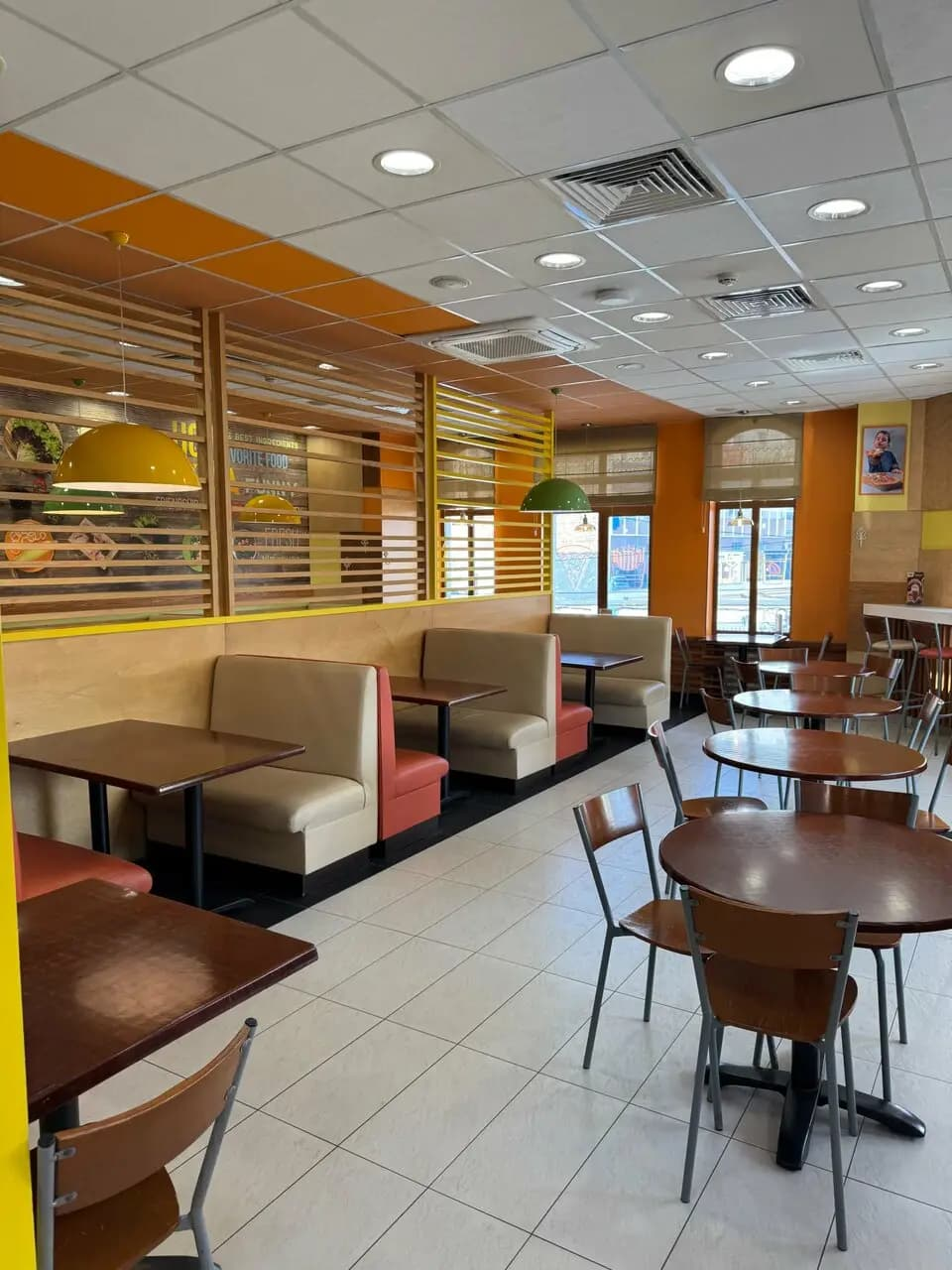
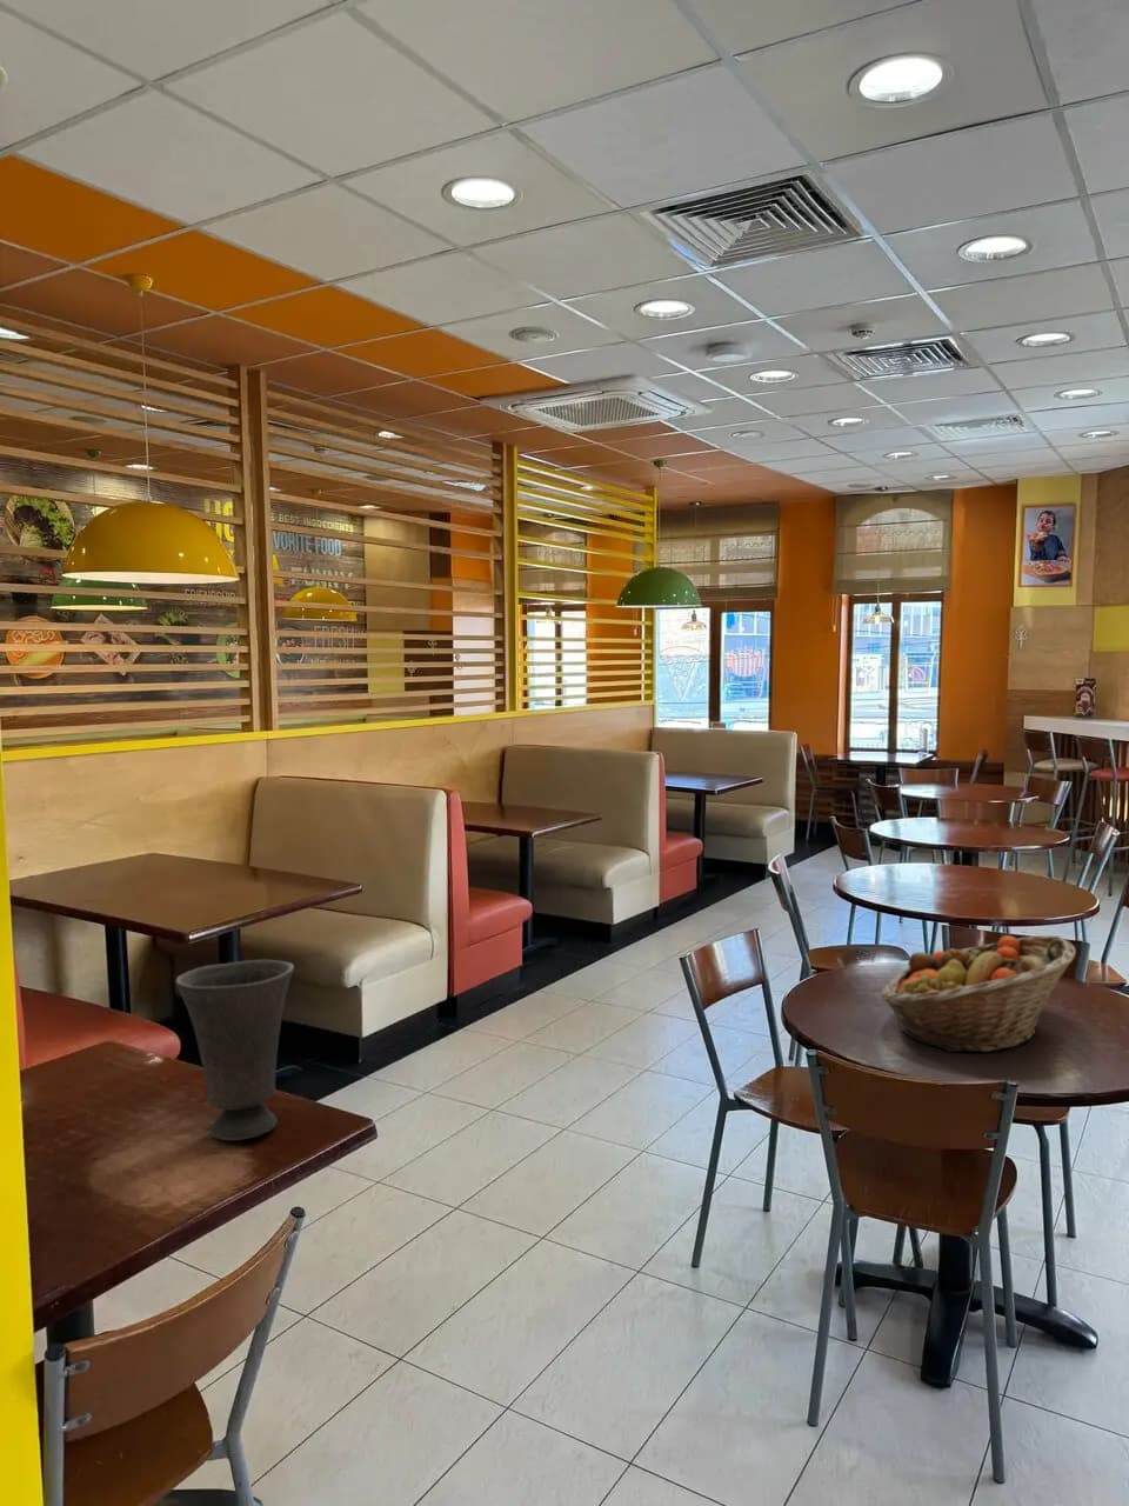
+ fruit basket (976, 983)
+ vase (238, 1047)
